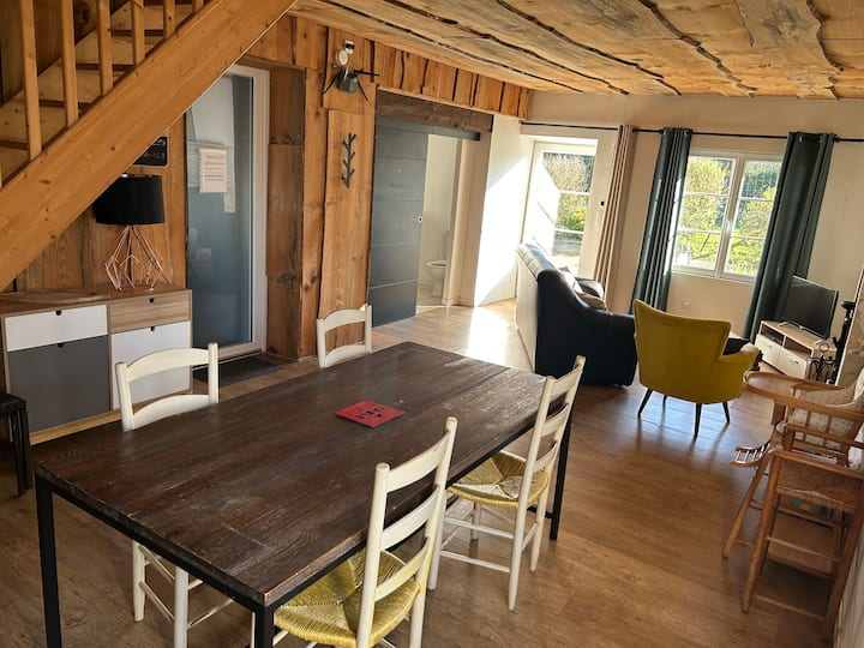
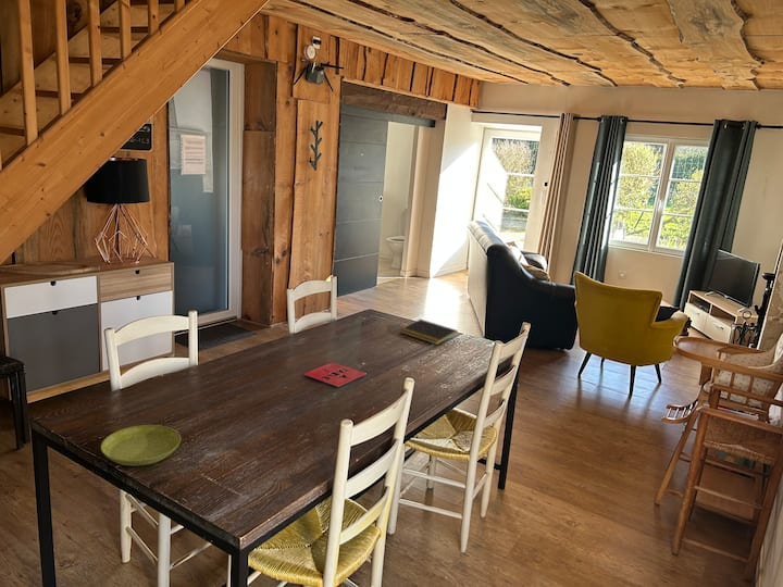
+ notepad (428, 330)
+ saucer (141, 446)
